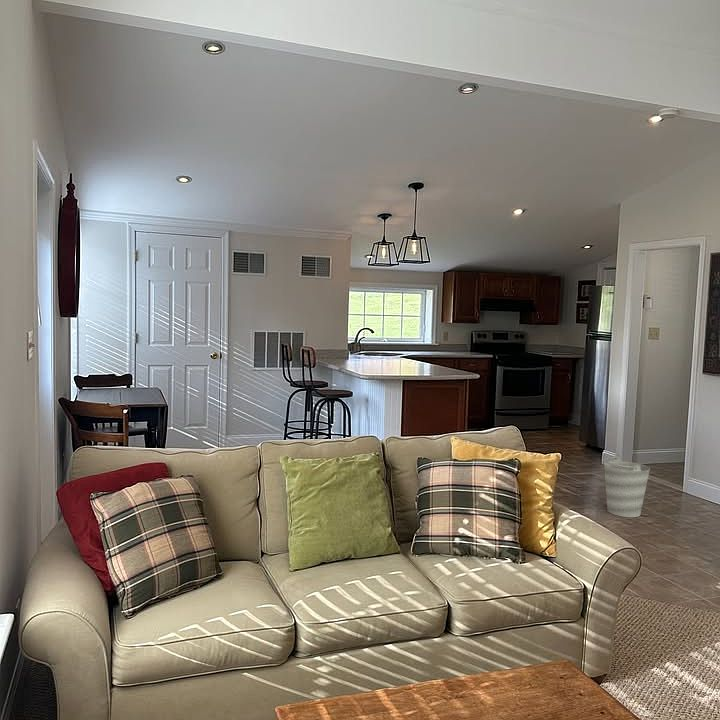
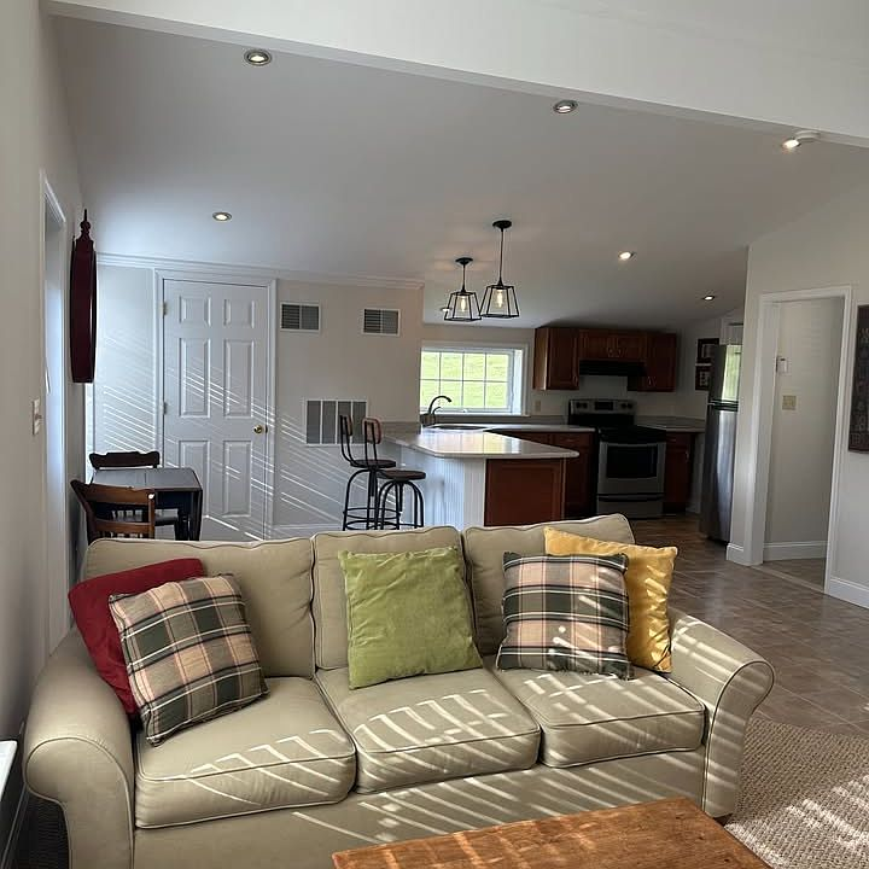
- bucket (625, 485)
